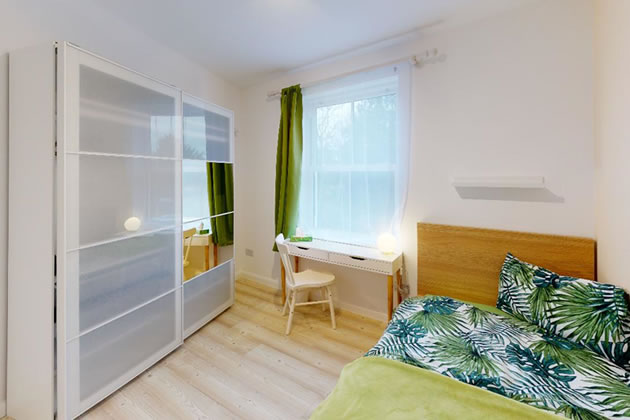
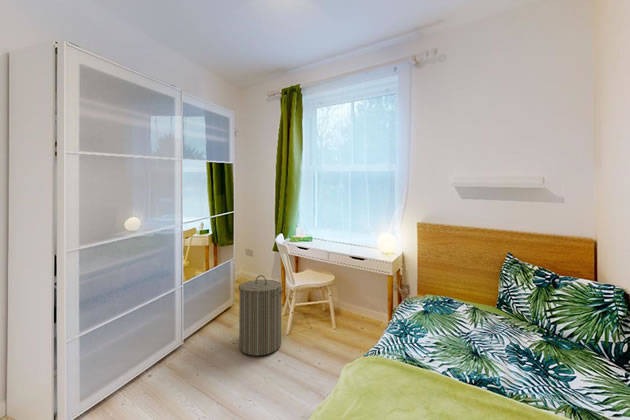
+ laundry hamper (260, 310)
